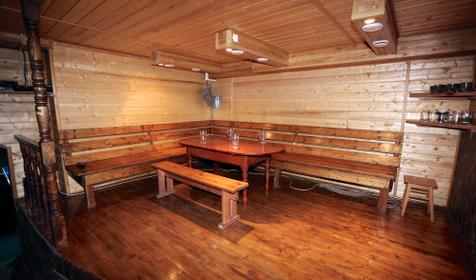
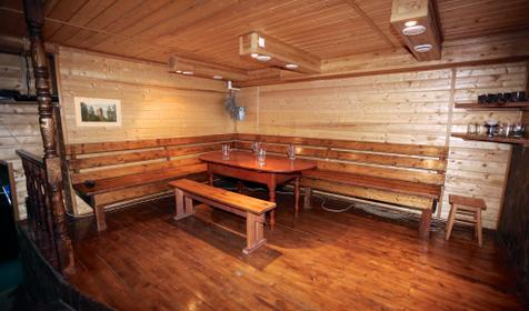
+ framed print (99, 112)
